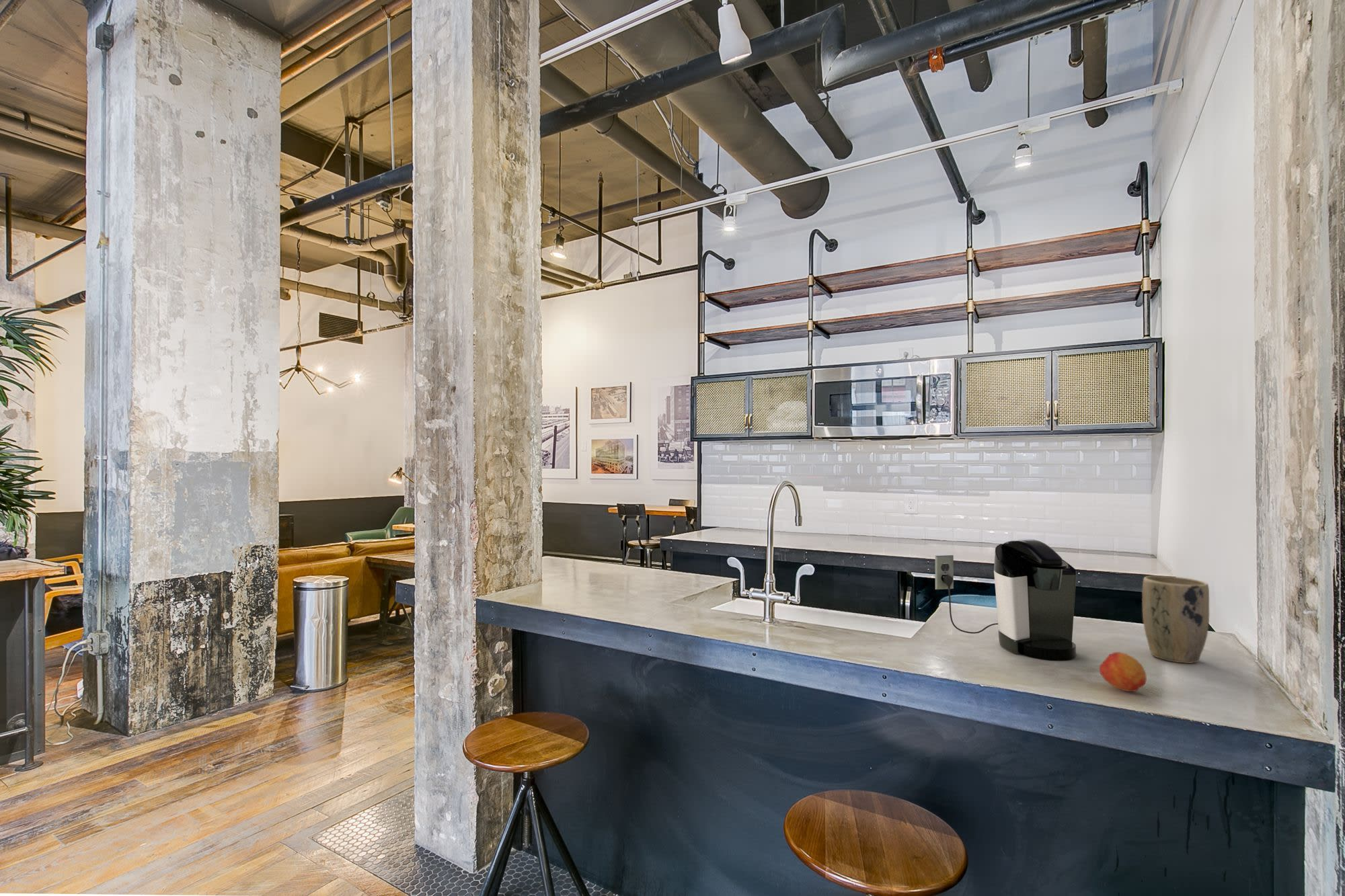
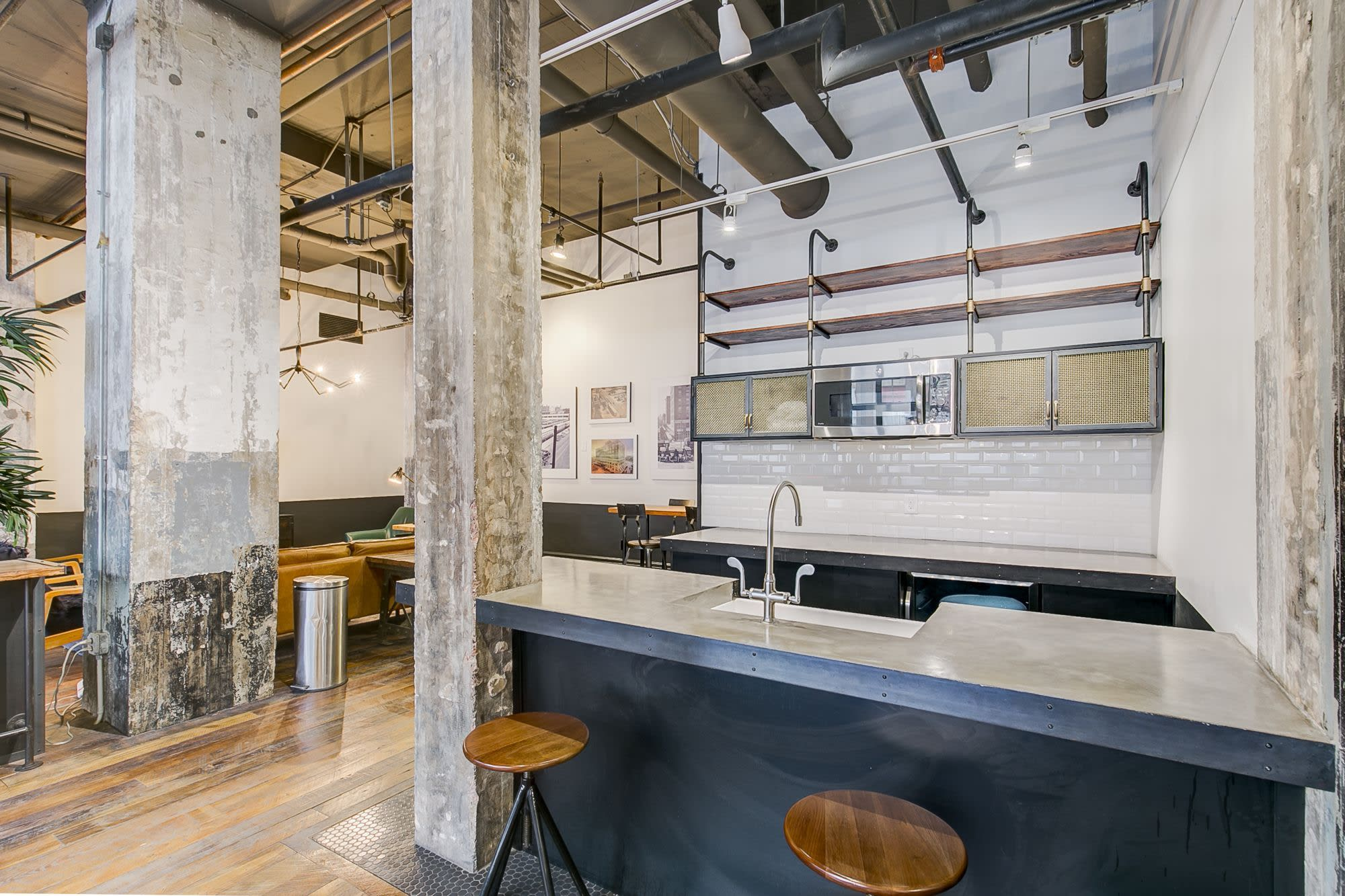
- coffee maker (1013, 595)
- plant pot (1175, 618)
- fruit (1123, 671)
